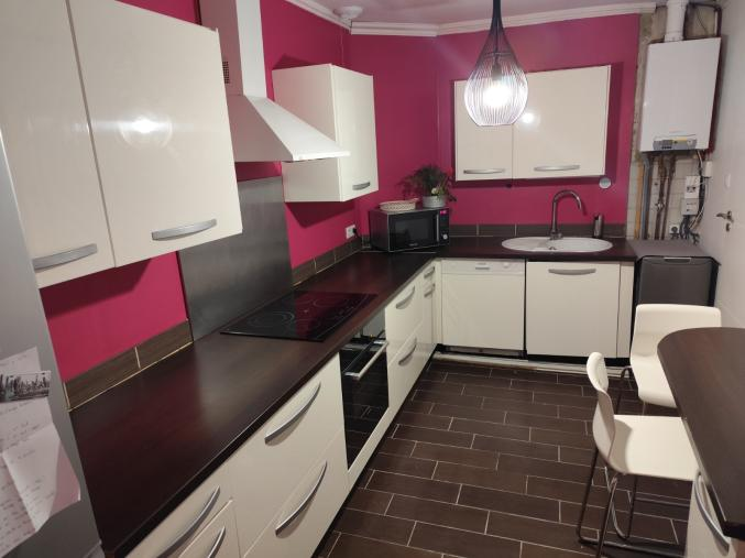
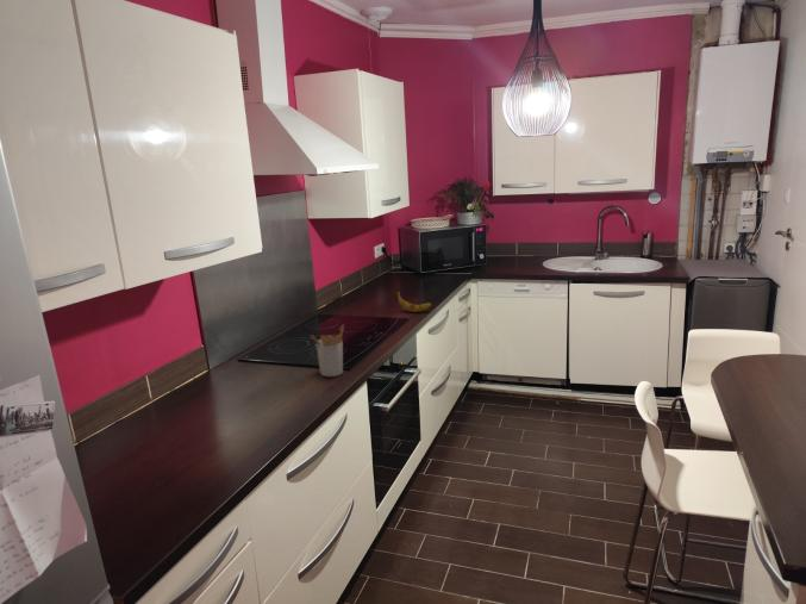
+ banana (412, 304)
+ utensil holder (330, 351)
